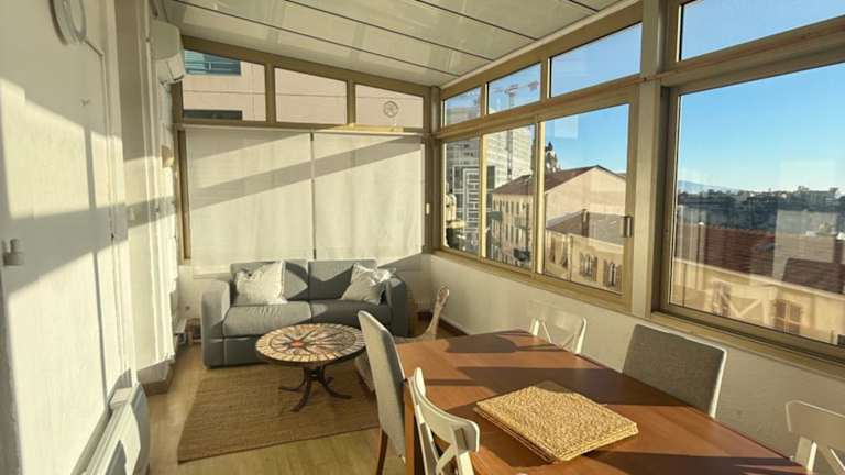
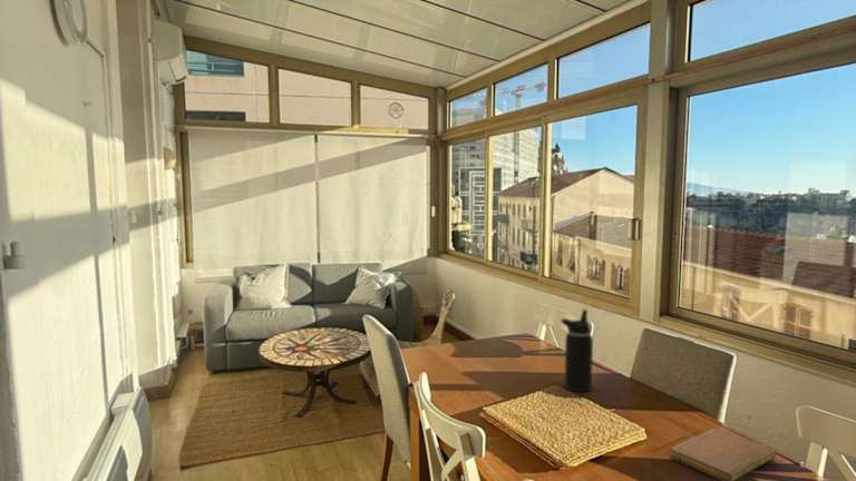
+ notebook (722, 452)
+ water bottle (576, 350)
